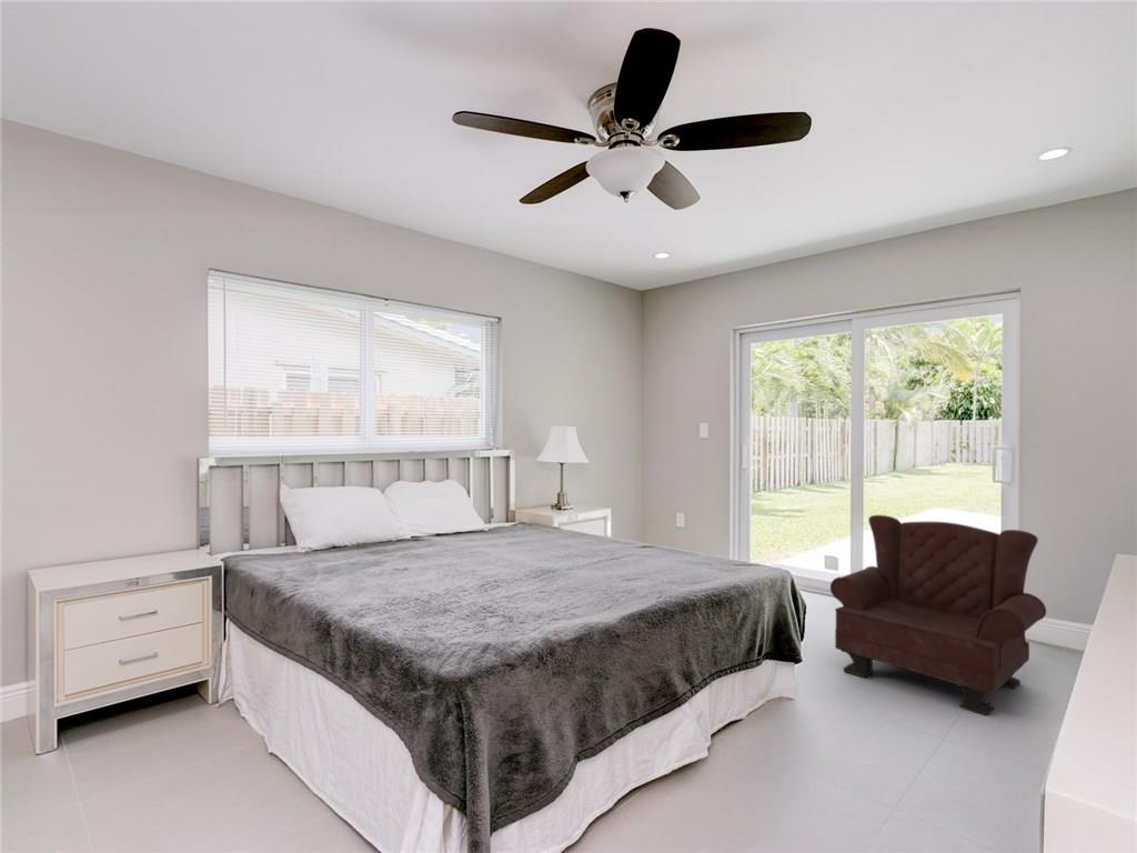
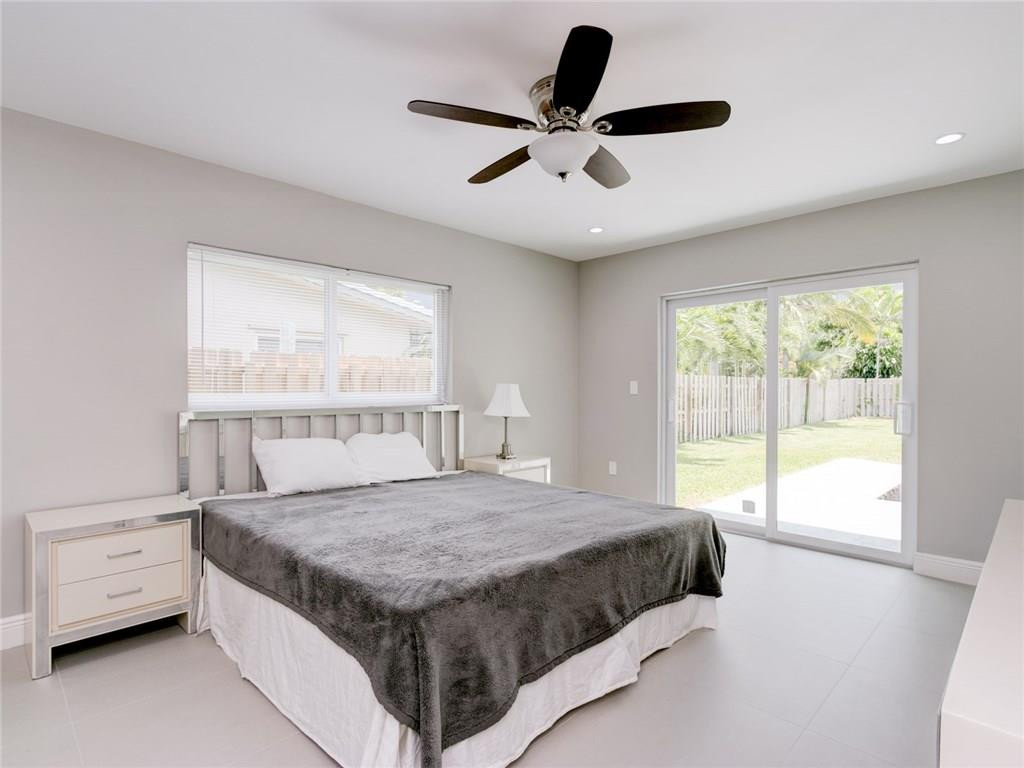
- armchair (930, 601)
